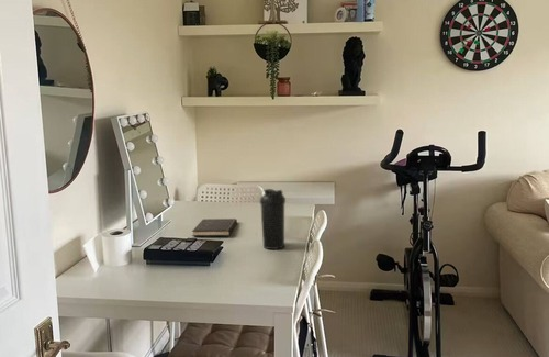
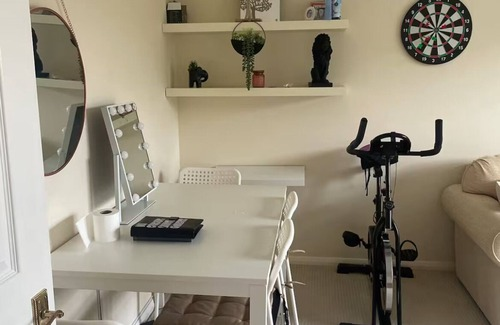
- hardcover book (215, 226)
- water bottle (272, 217)
